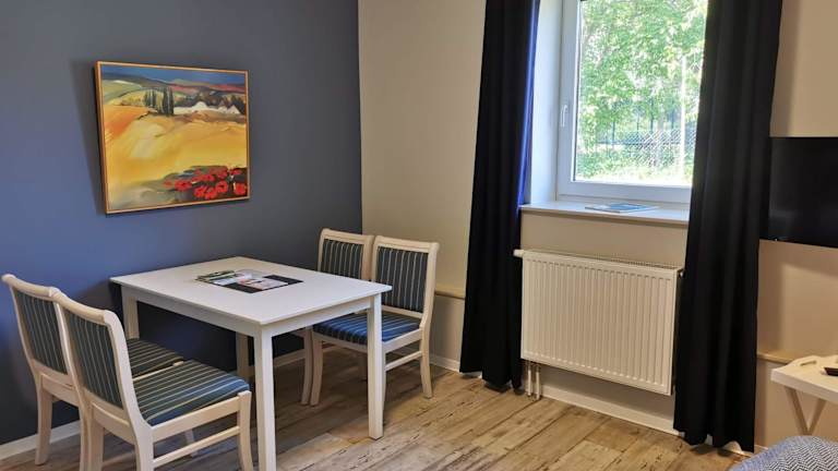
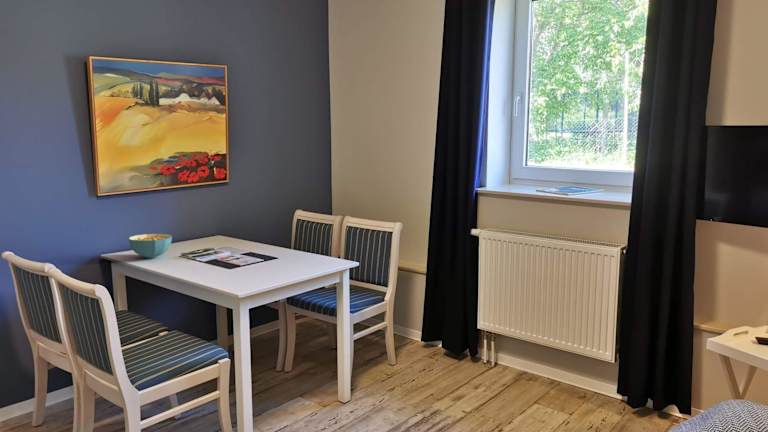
+ cereal bowl (151, 247)
